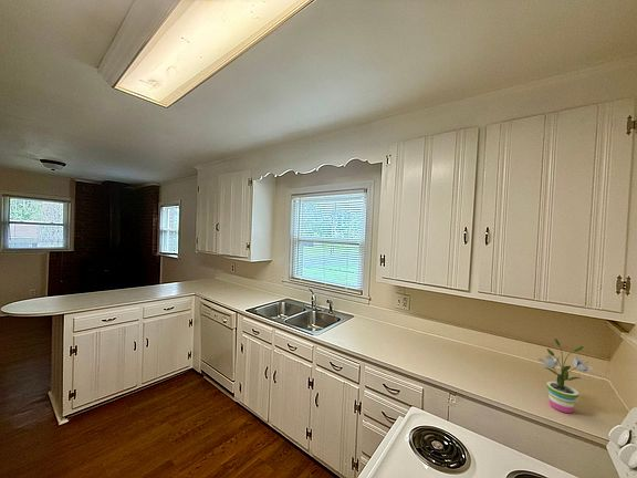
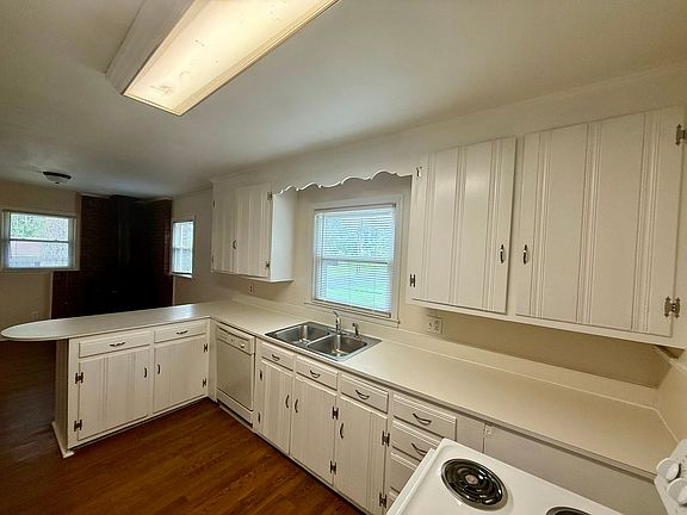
- potted plant (564, 371)
